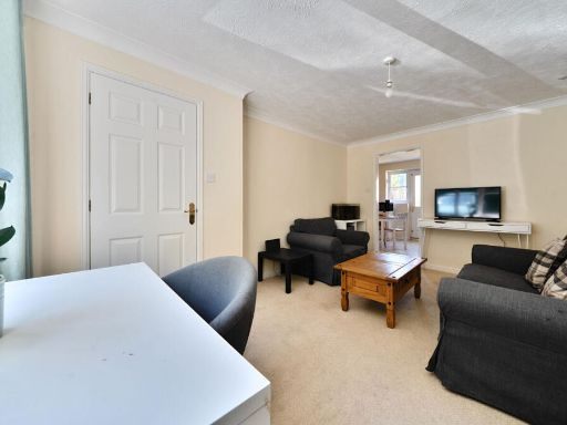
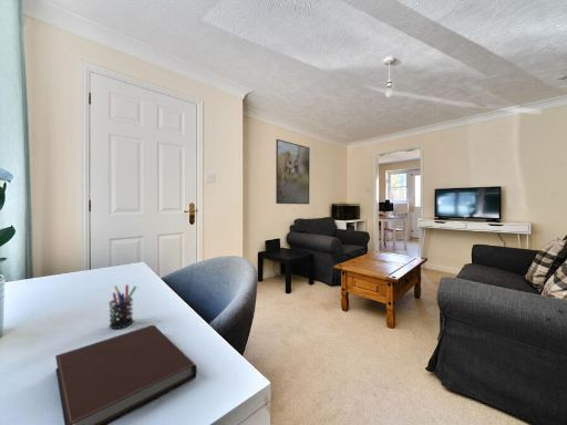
+ pen holder (124, 303)
+ notebook (124, 366)
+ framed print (293, 174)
